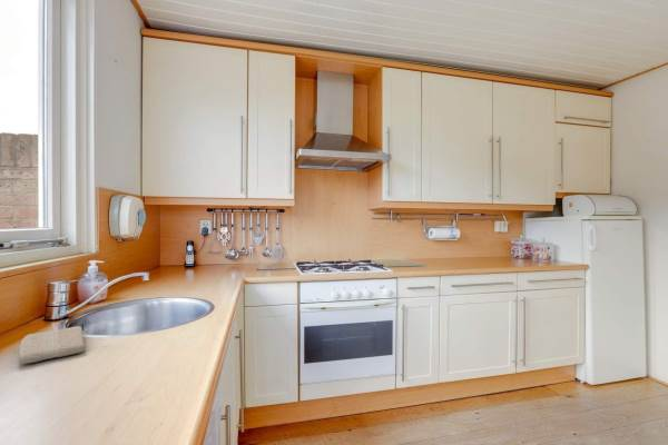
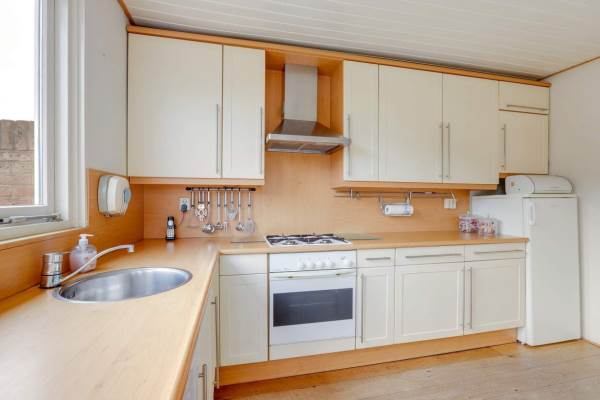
- washcloth (53, 342)
